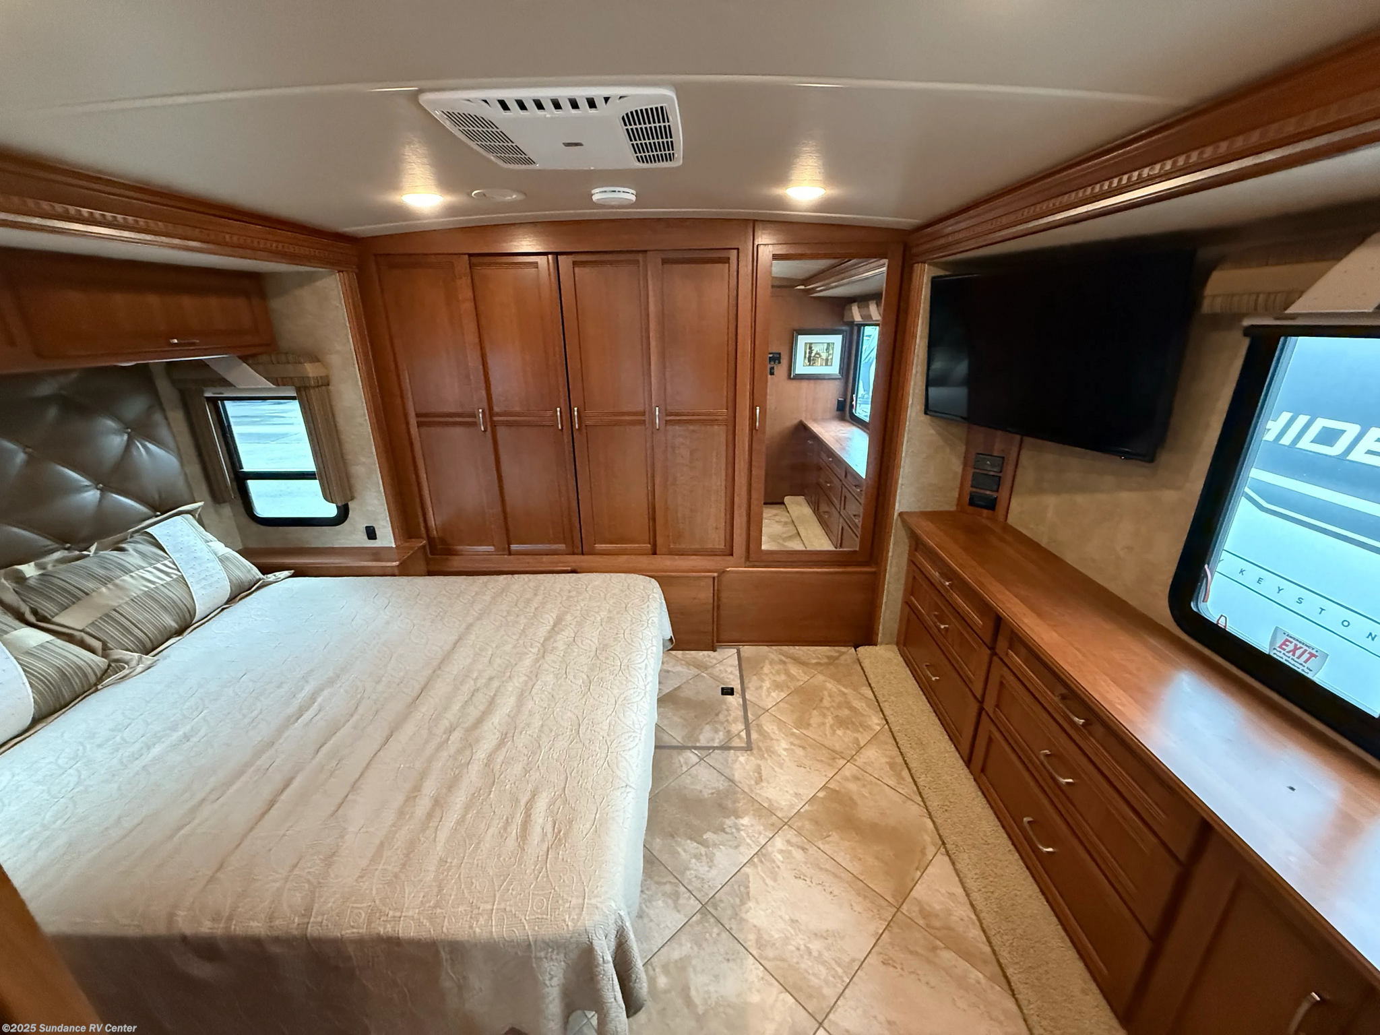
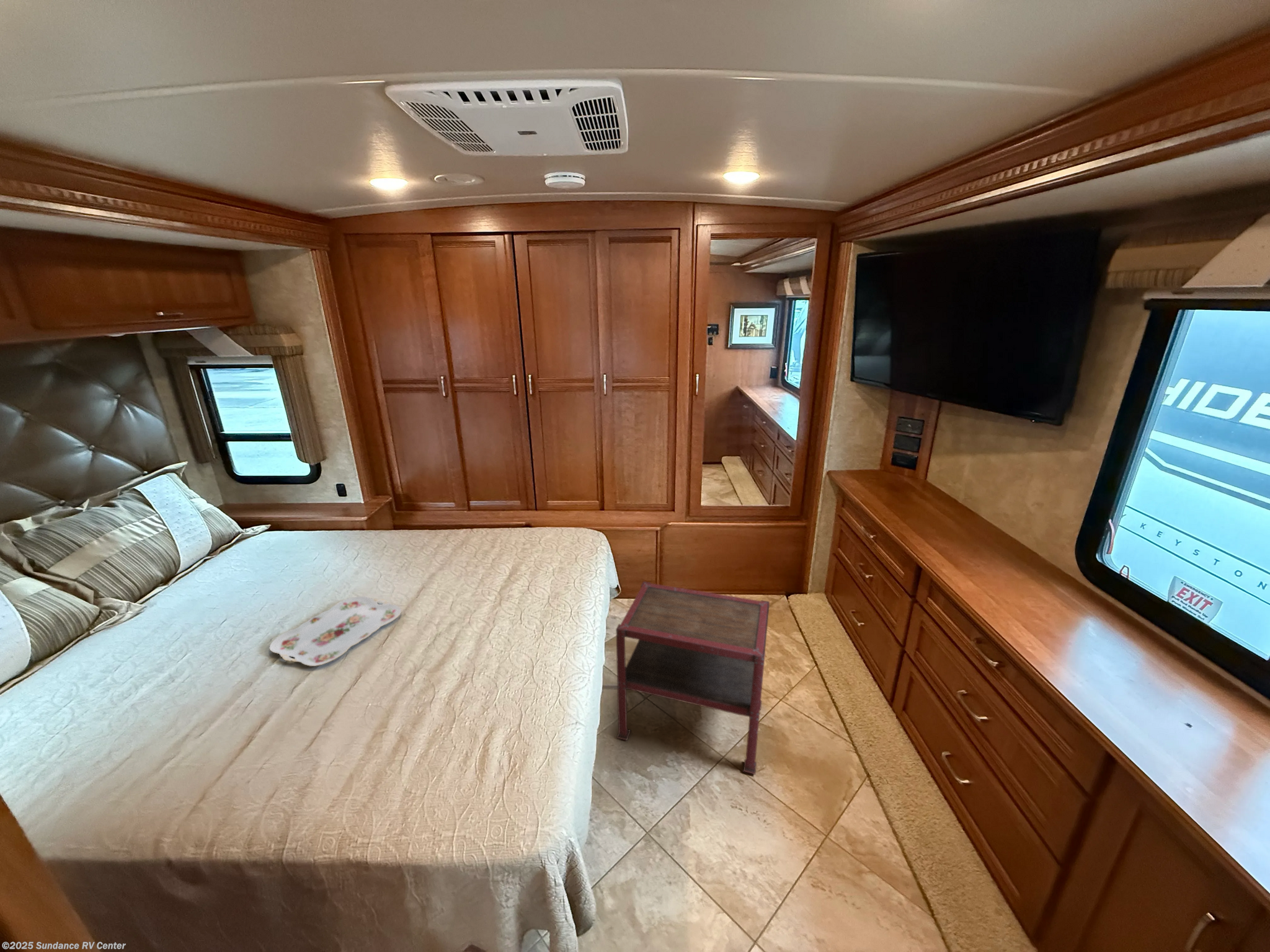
+ side table (694, 669)
+ serving tray (339, 628)
